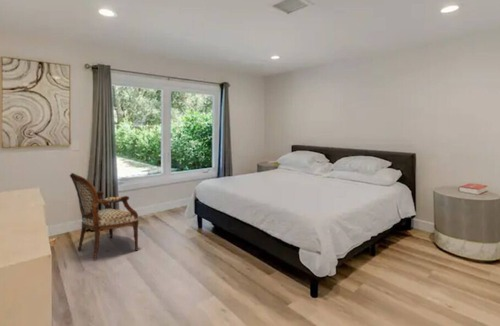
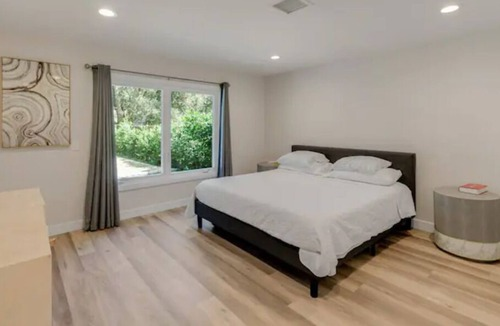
- armchair (104, 210)
